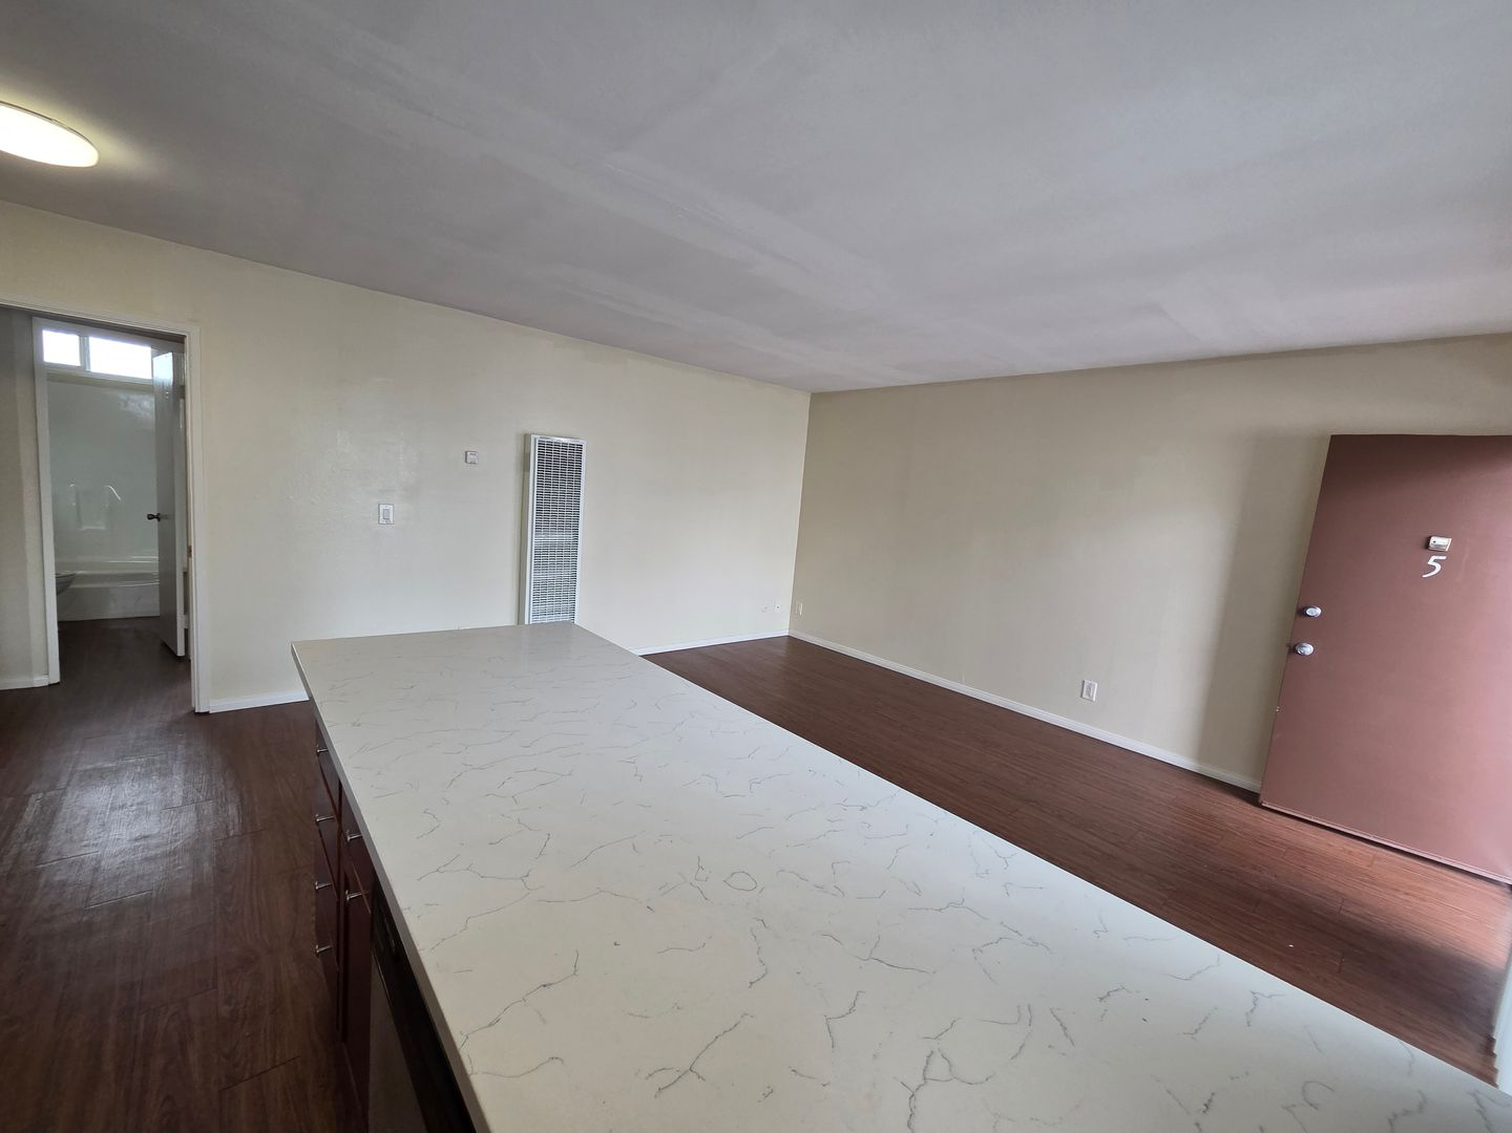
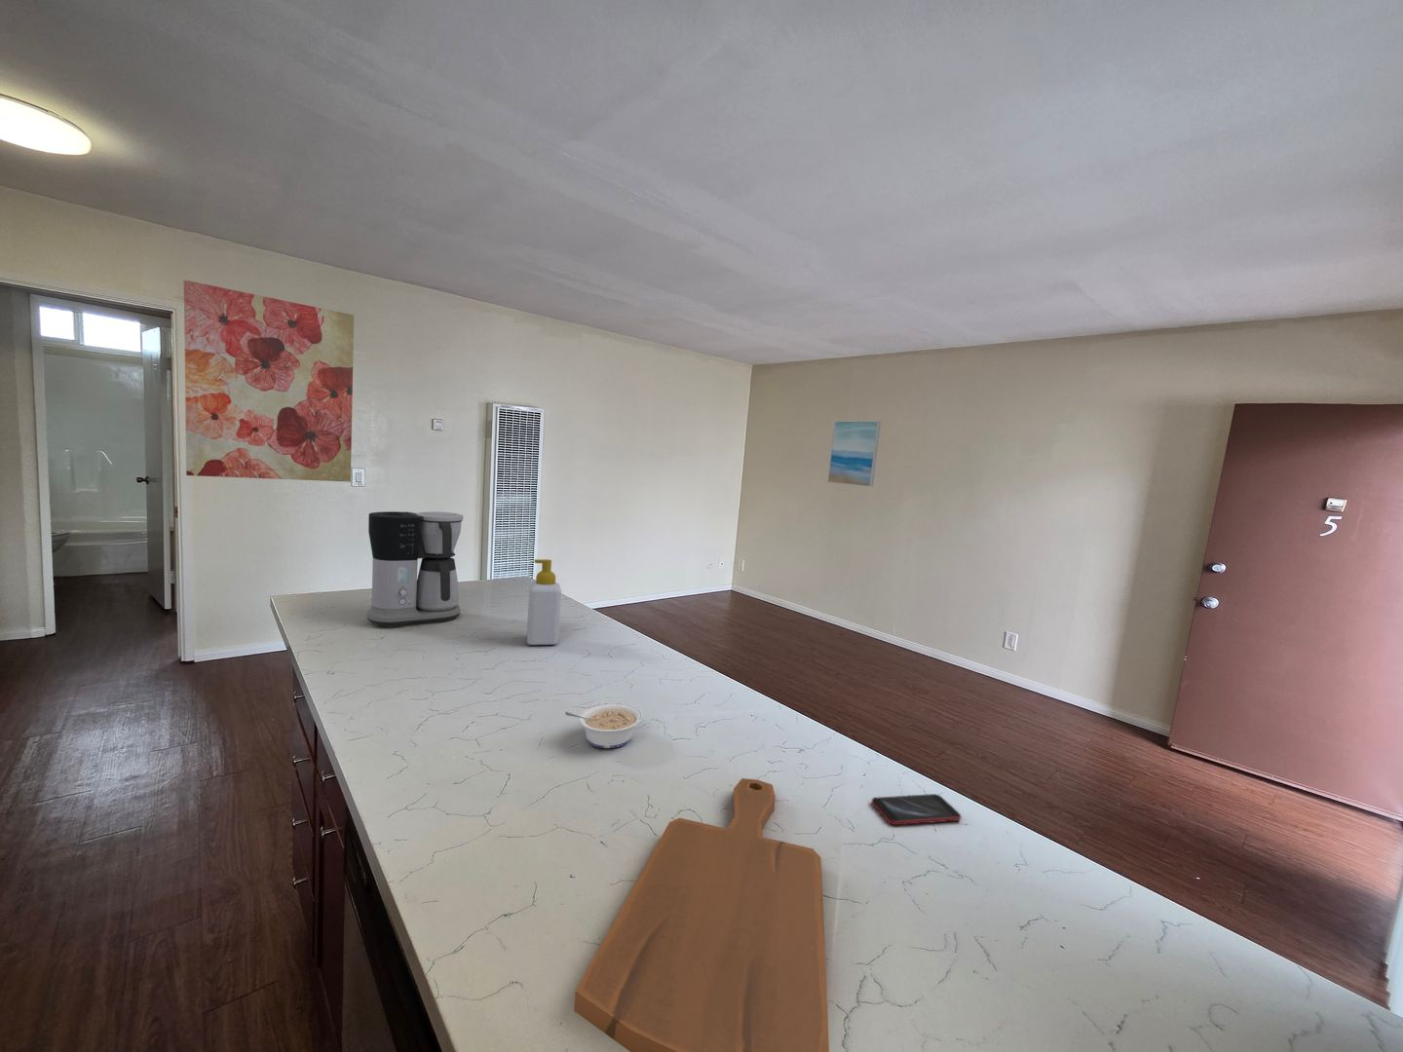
+ coffee maker (416, 567)
+ cutting board (728, 904)
+ wall art (275, 390)
+ wall art (853, 453)
+ smartphone (915, 809)
+ legume (608, 725)
+ soap bottle (544, 601)
